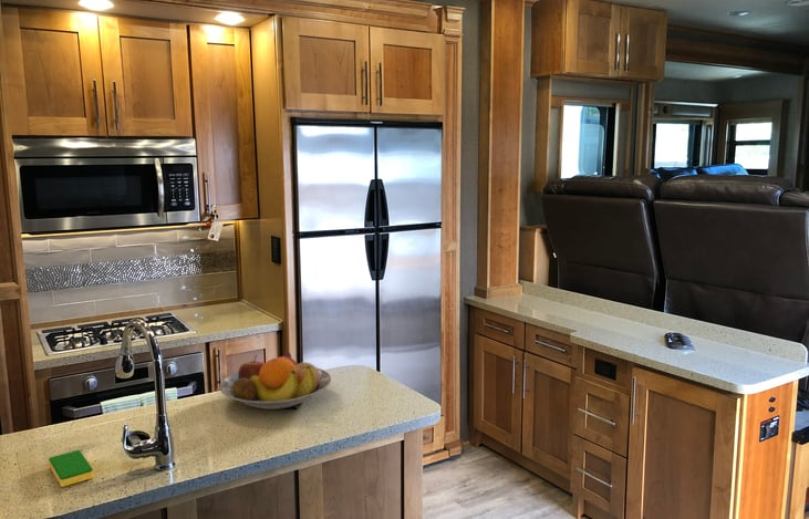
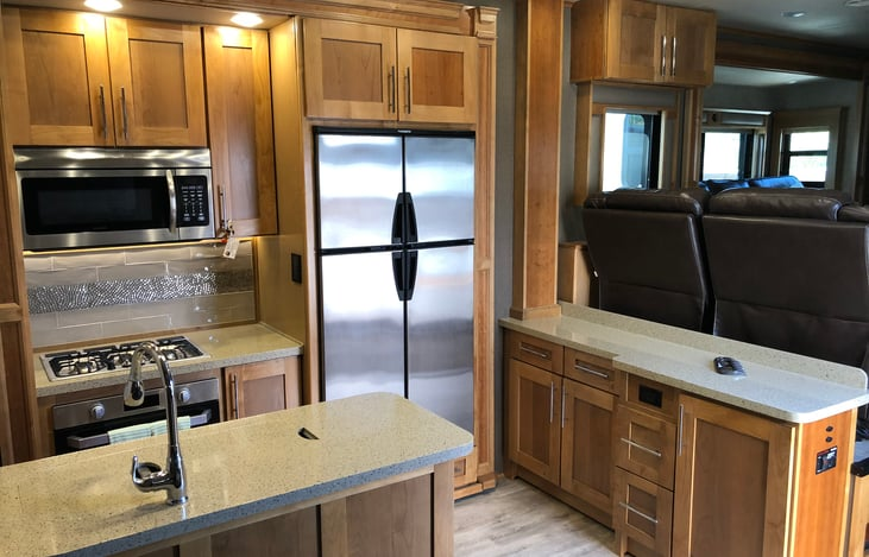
- dish sponge (70, 467)
- fruit bowl (276, 376)
